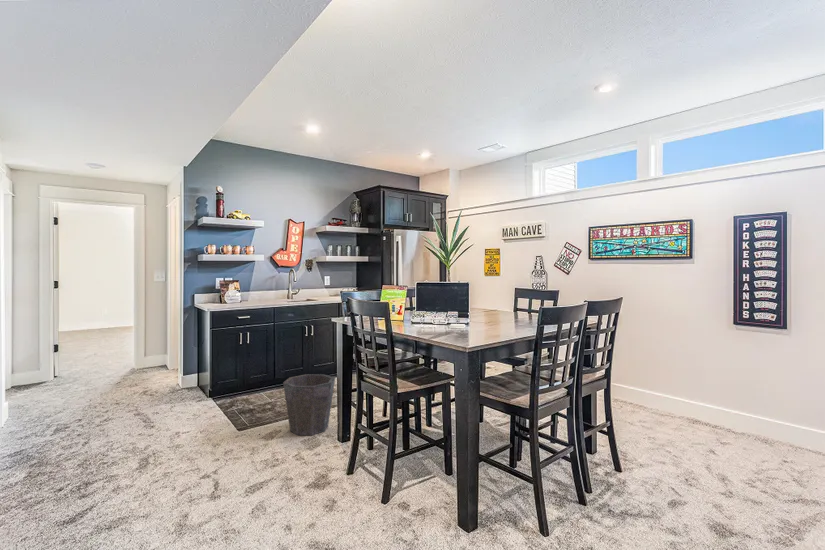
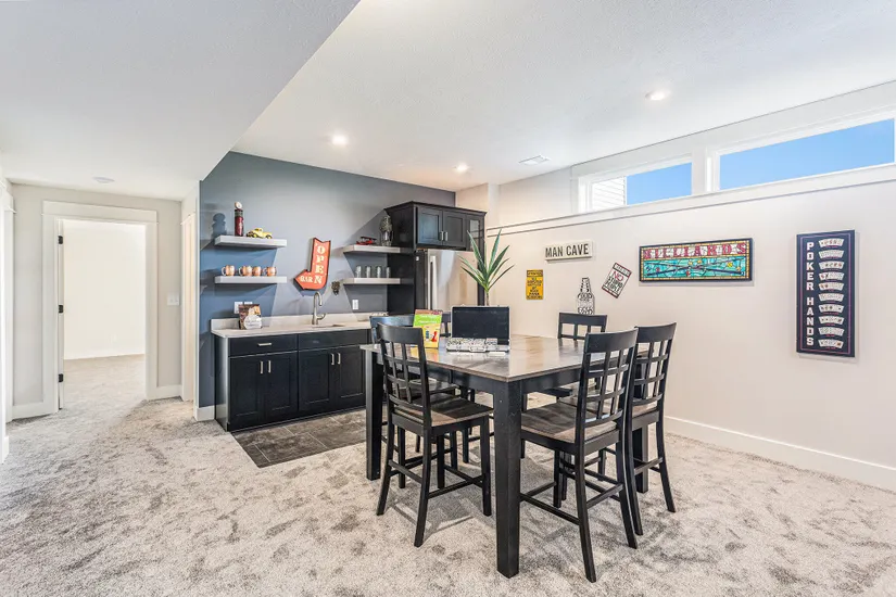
- waste bin (309, 404)
